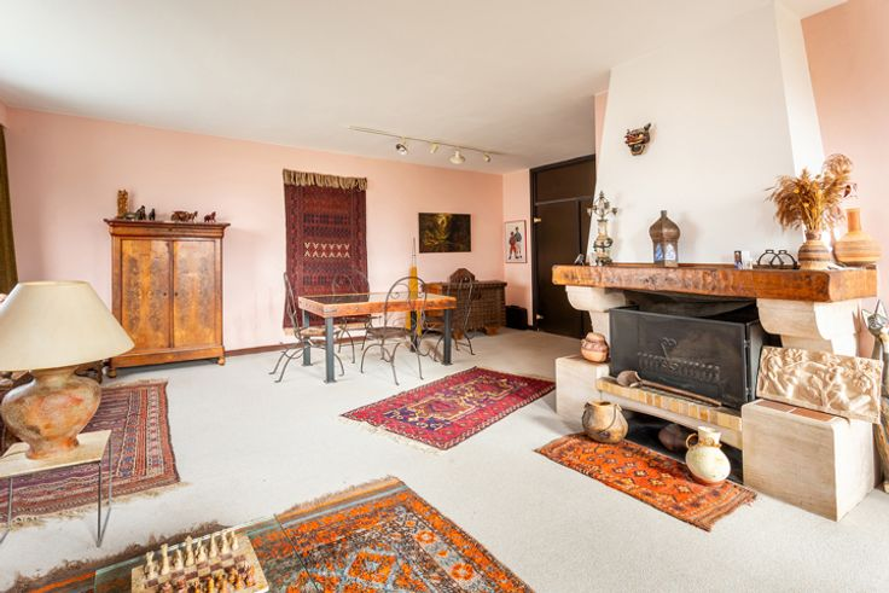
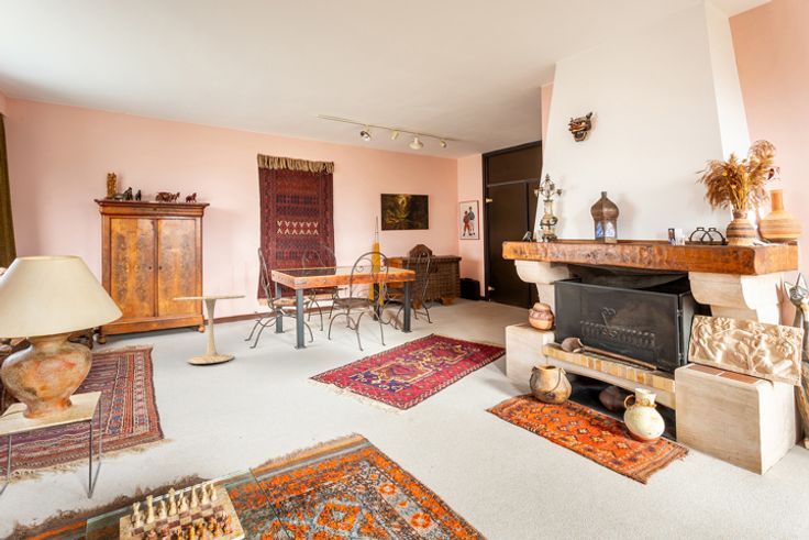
+ side table (210, 328)
